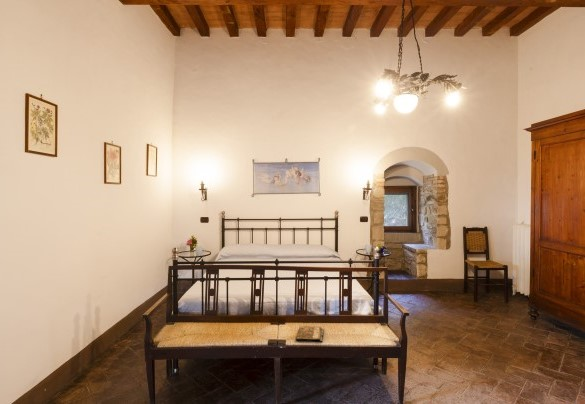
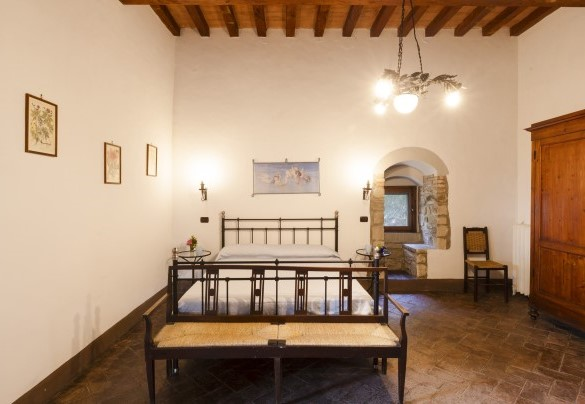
- book (310, 333)
